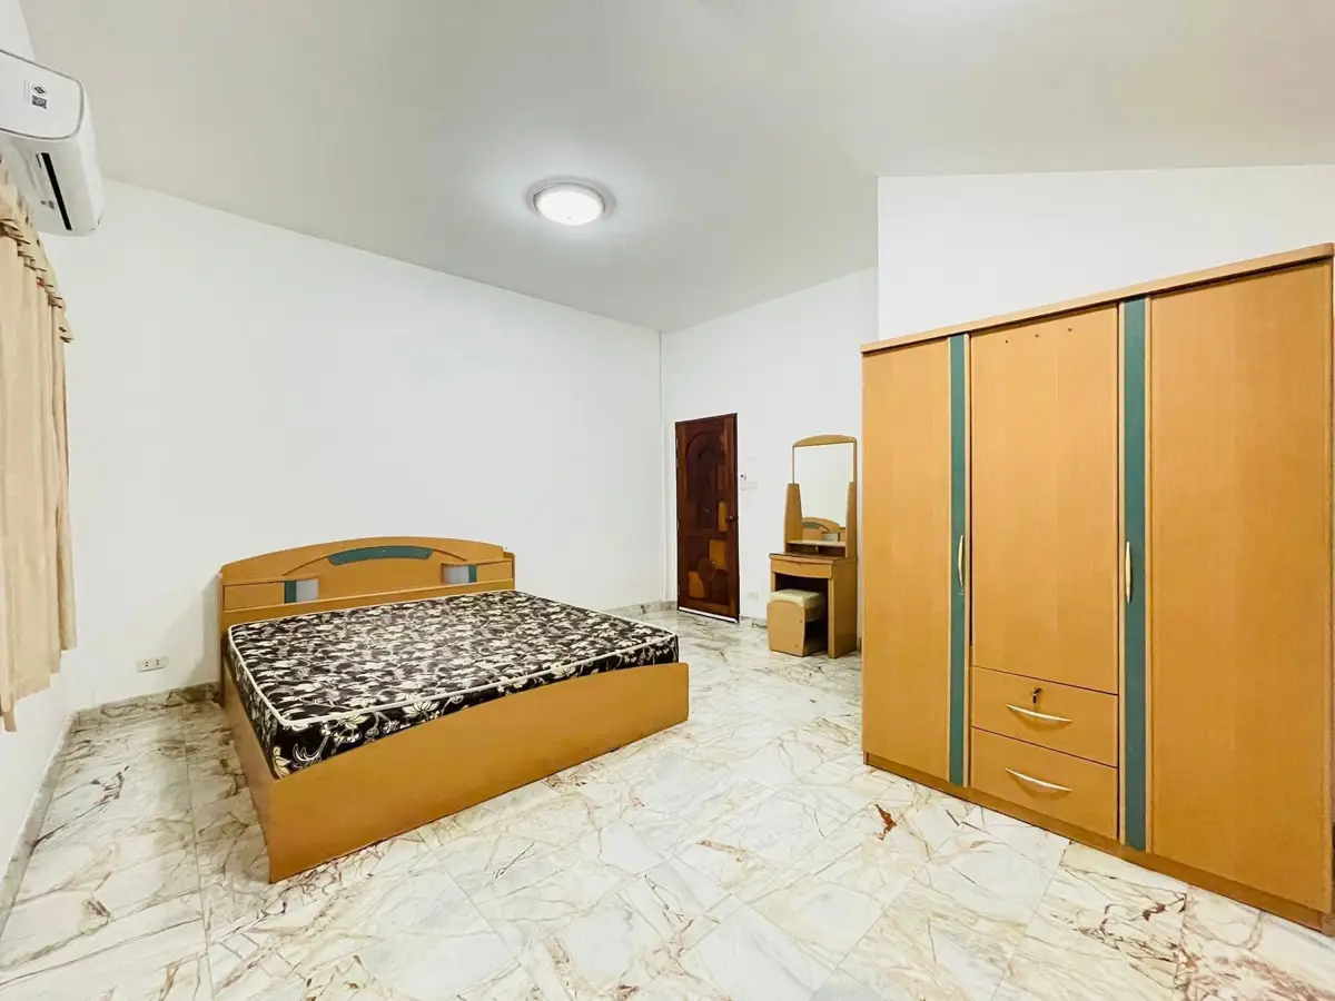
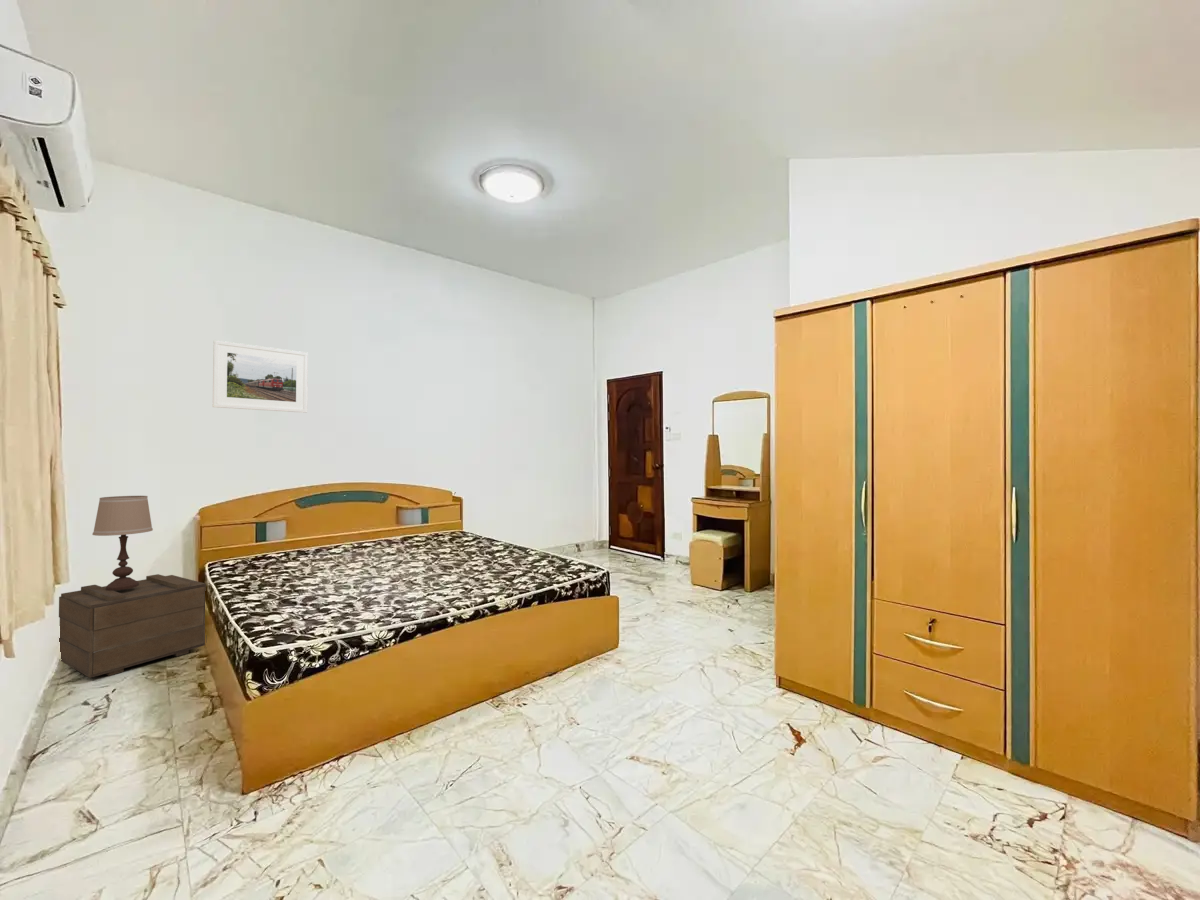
+ table lamp (123, 541)
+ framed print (262, 378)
+ wooden crate (136, 620)
